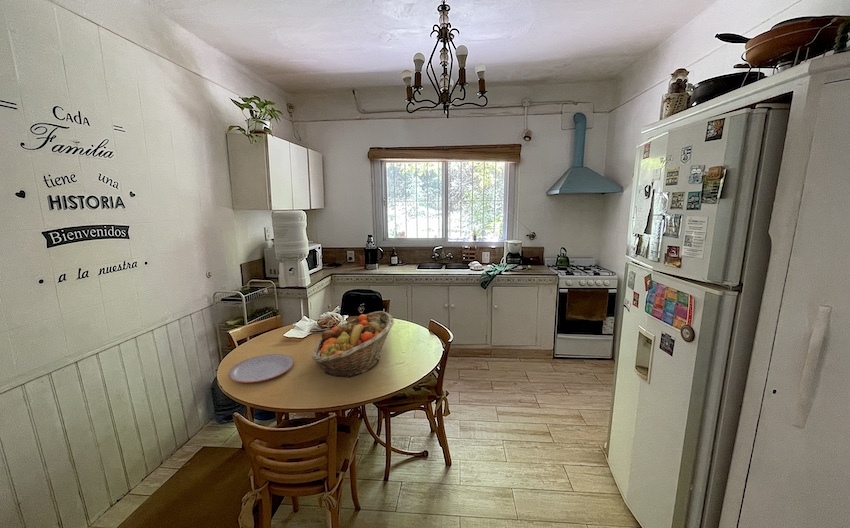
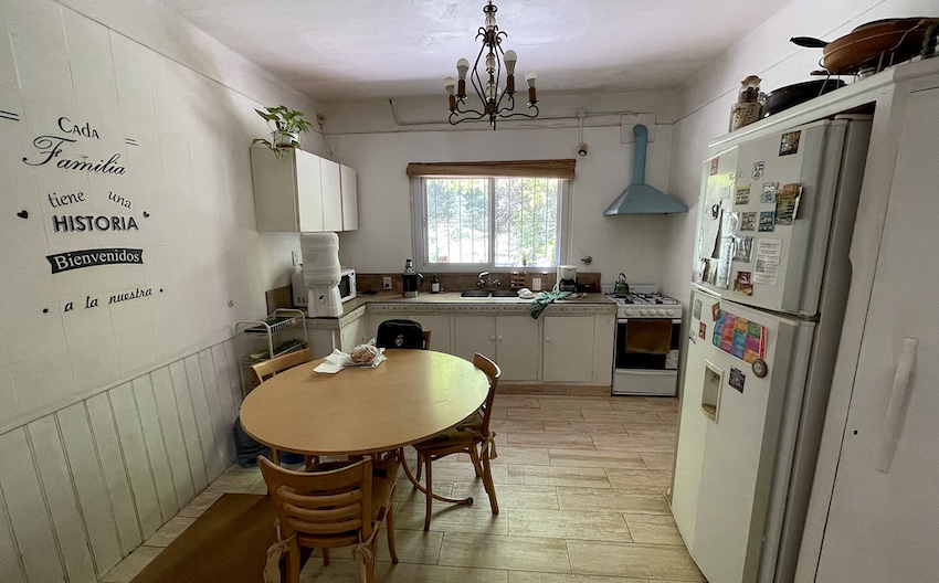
- plate (262, 368)
- fruit basket (354, 340)
